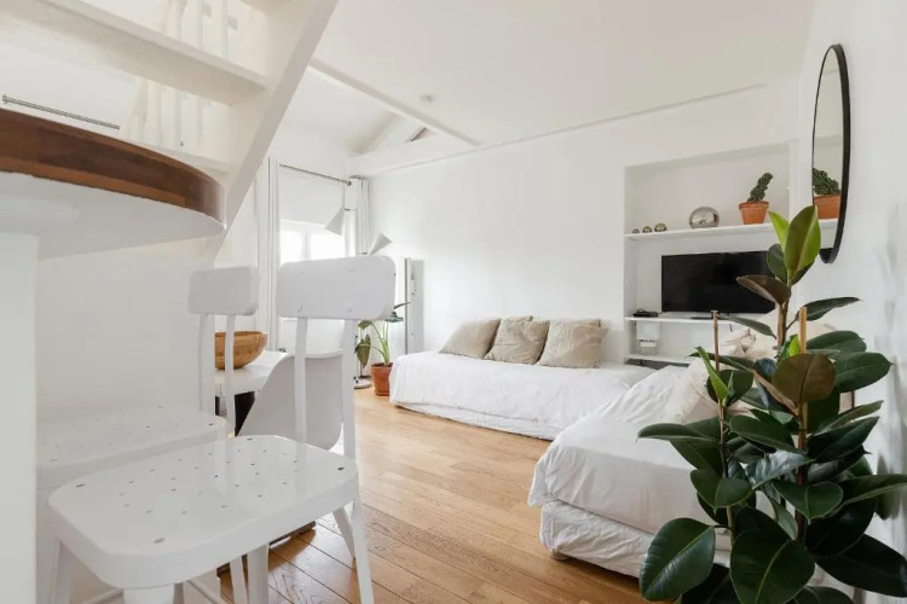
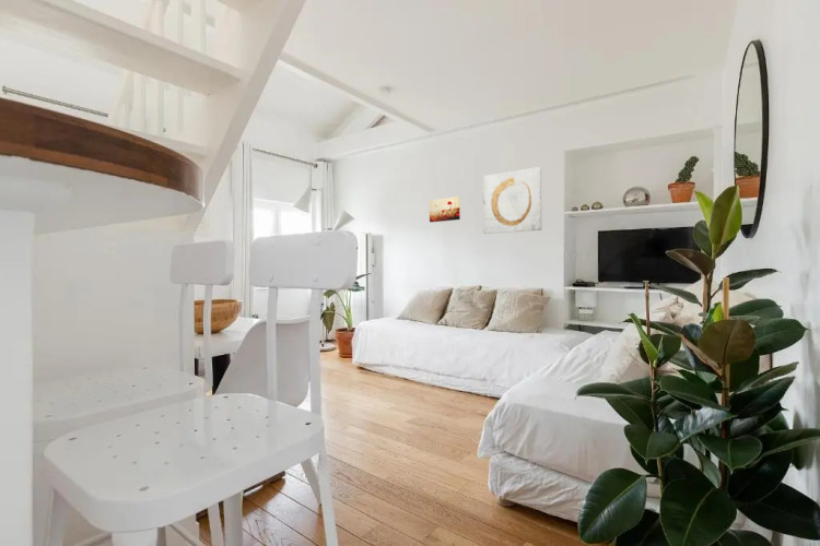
+ wall art (444, 210)
+ wall art (511, 202)
